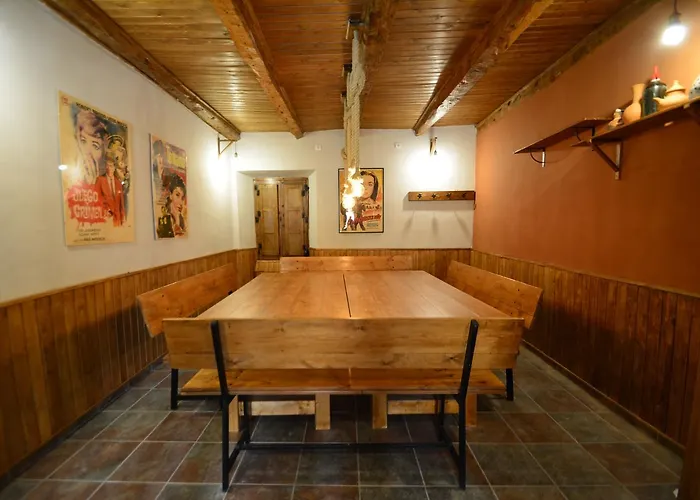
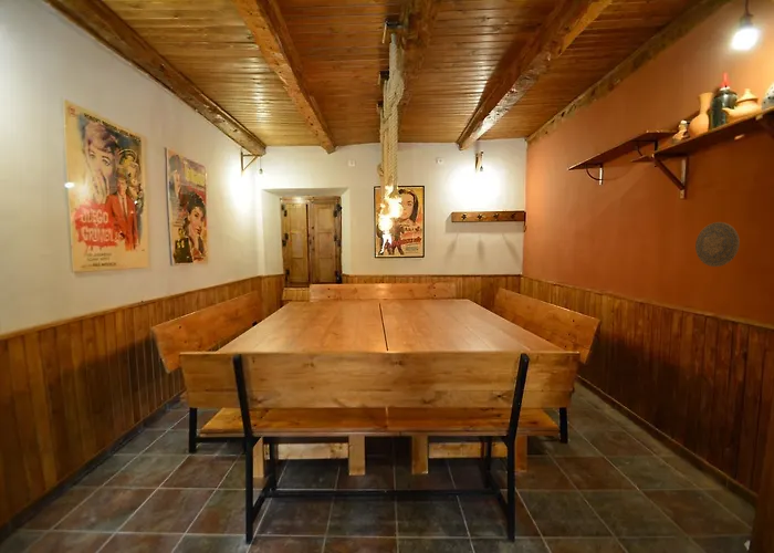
+ decorative plate (714, 244)
